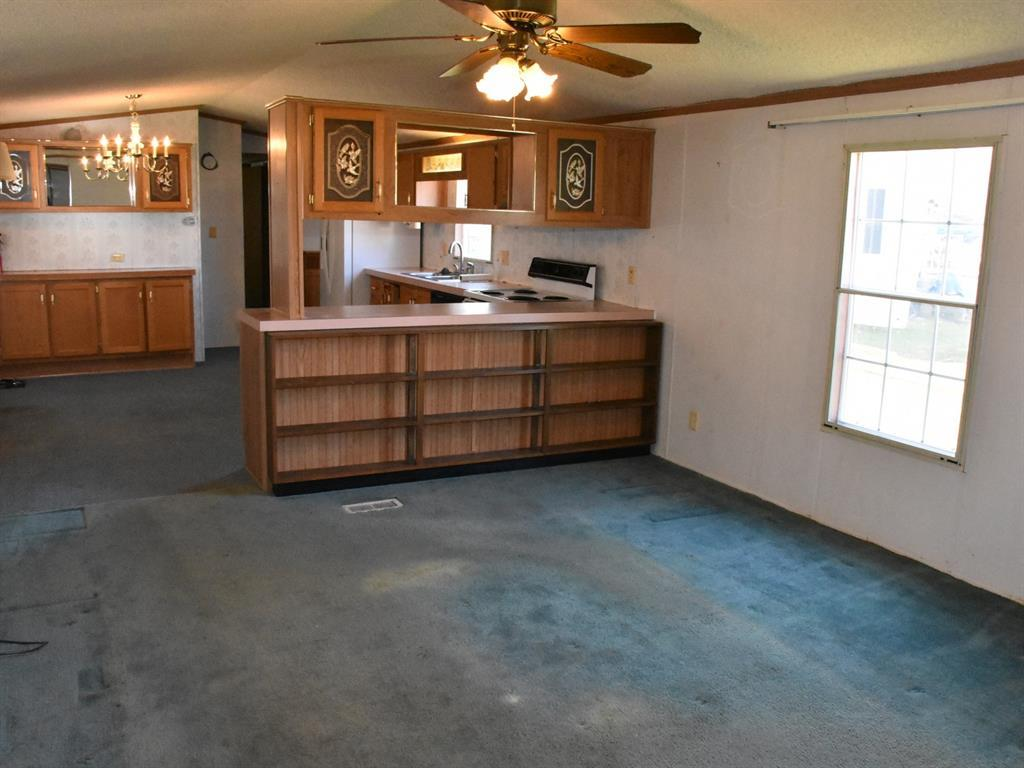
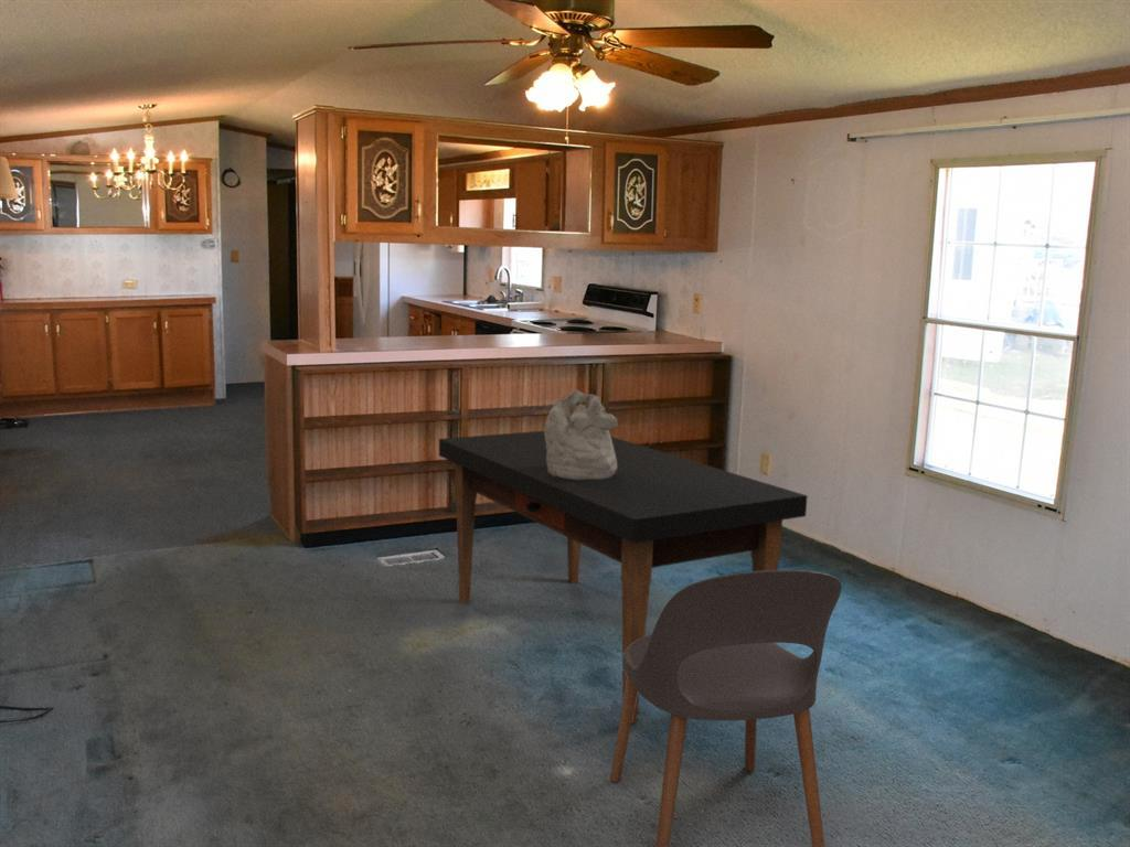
+ dining table (600, 553)
+ mineral sample (584, 430)
+ chair (721, 684)
